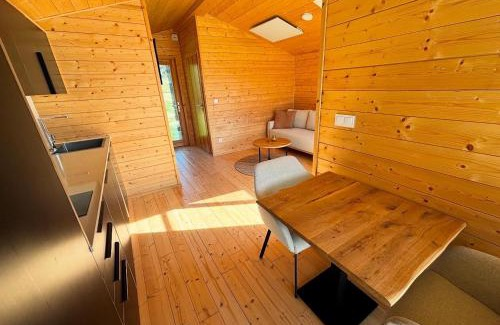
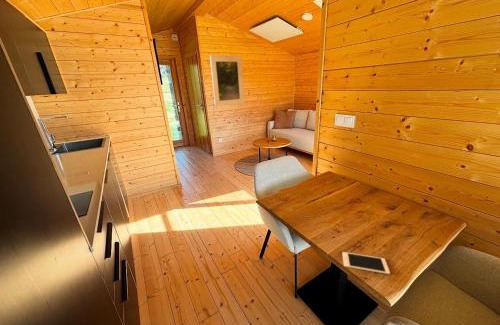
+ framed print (228, 81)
+ cell phone (364, 262)
